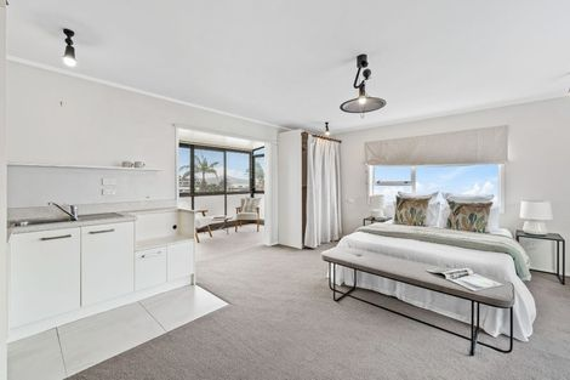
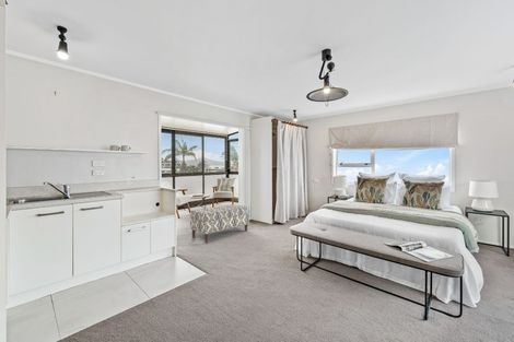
+ bench (221, 221)
